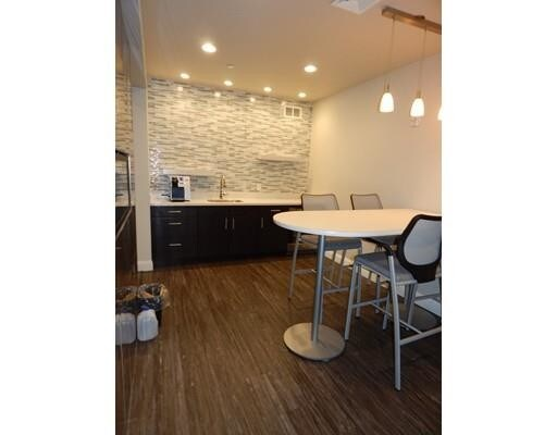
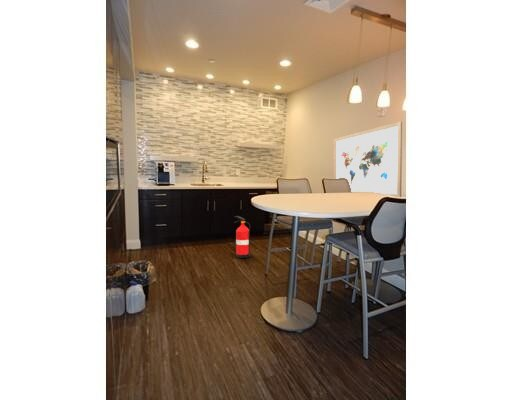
+ fire extinguisher (242, 236)
+ wall art (362, 164)
